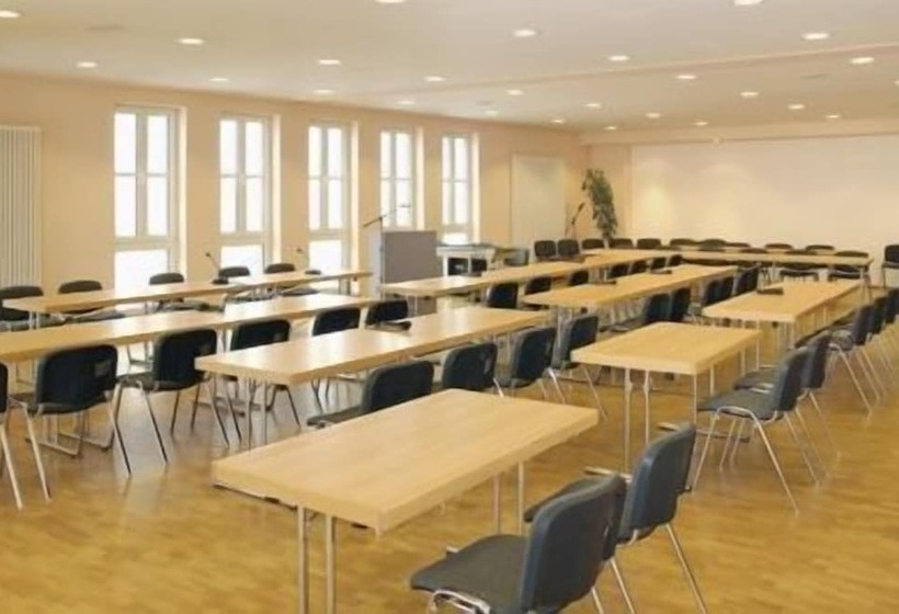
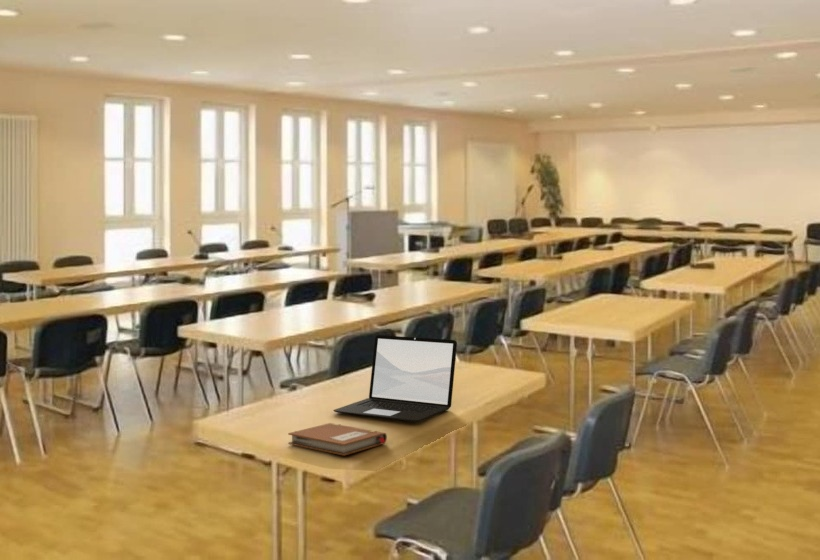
+ laptop (395, 375)
+ notebook (339, 438)
